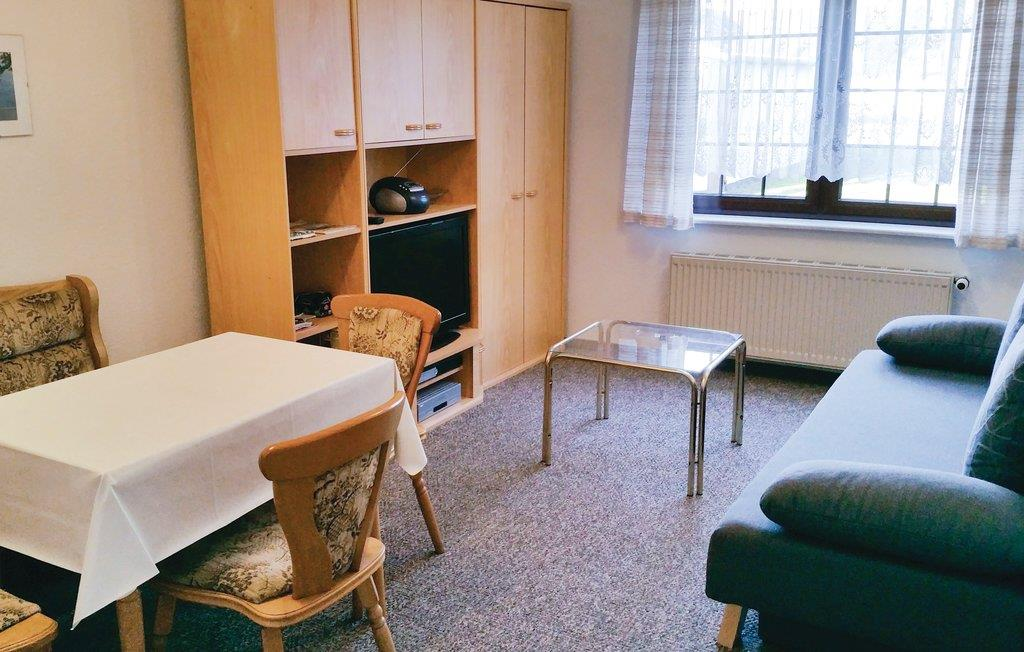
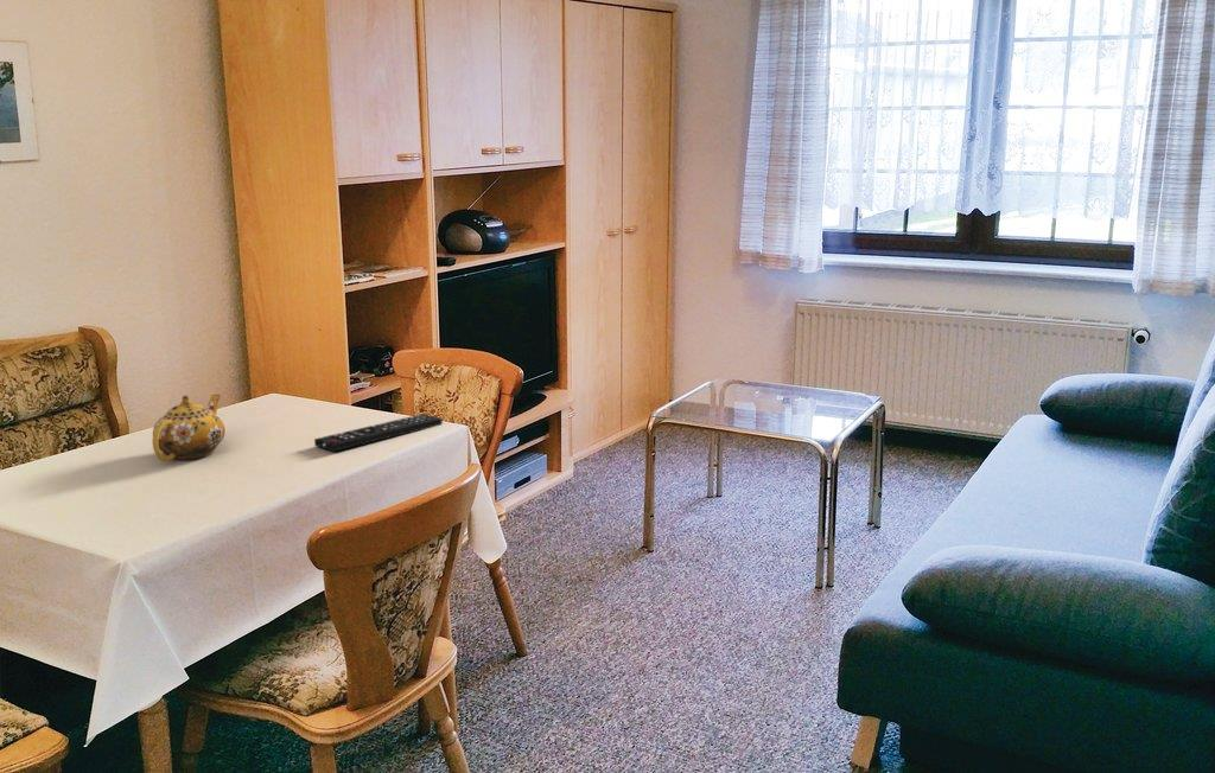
+ remote control (380, 430)
+ teapot (189, 424)
